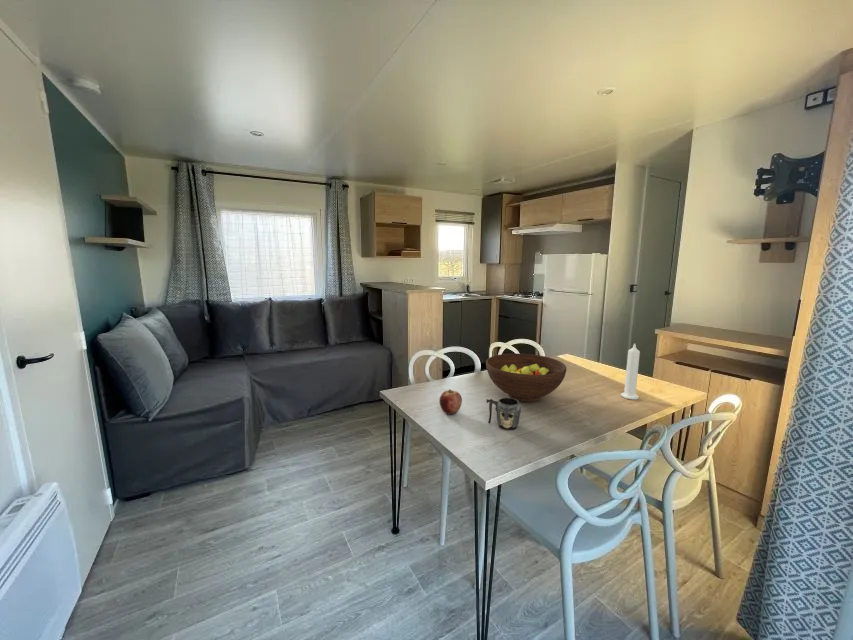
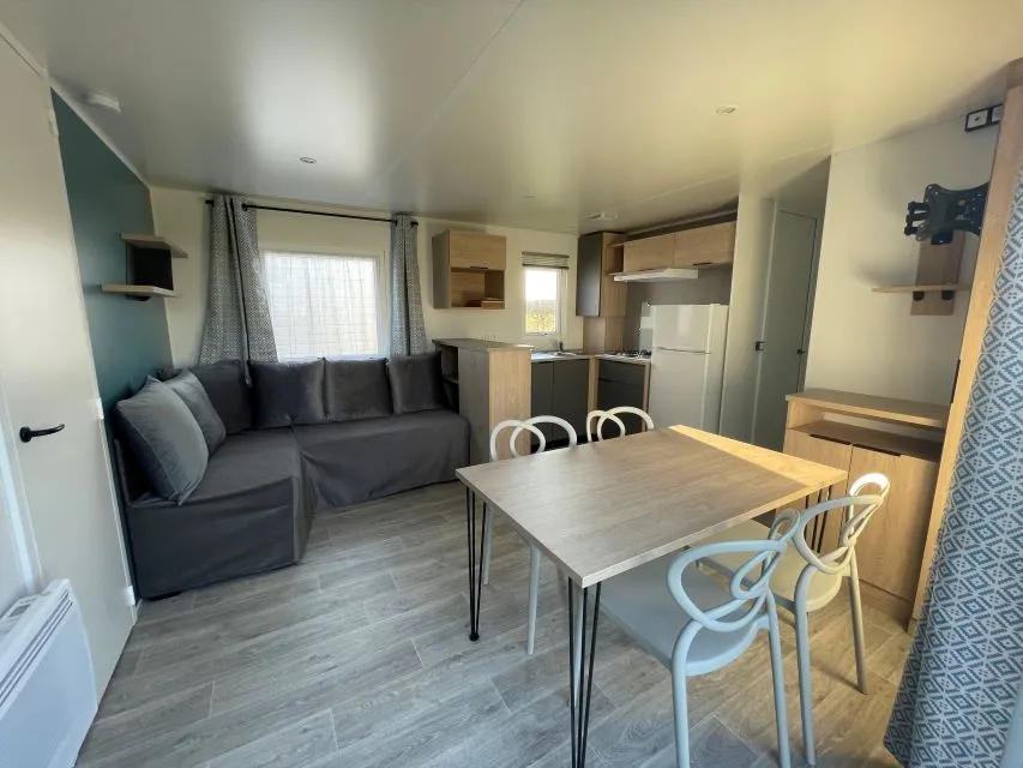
- candle (632, 370)
- apple (450, 401)
- fruit bowl (524, 380)
- mug (502, 413)
